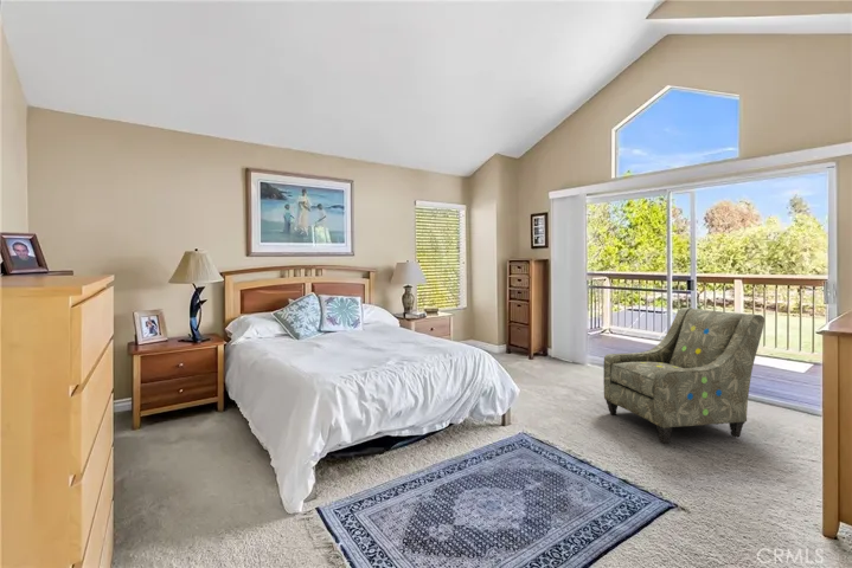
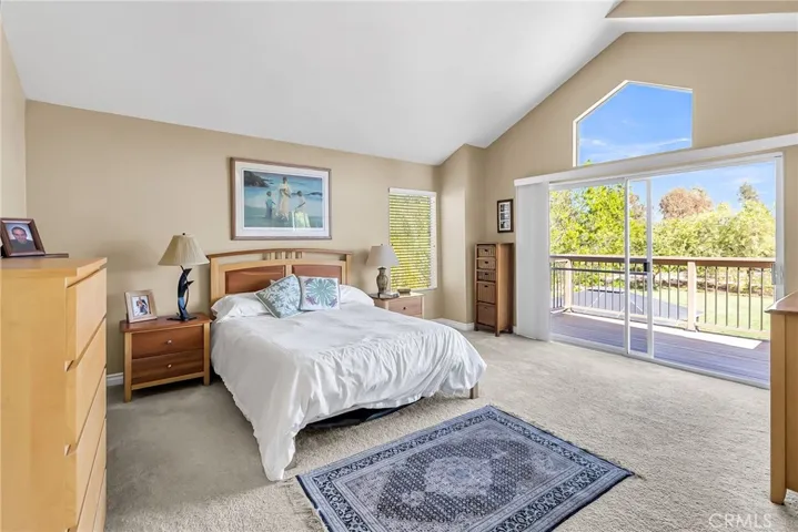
- armchair (677, 368)
